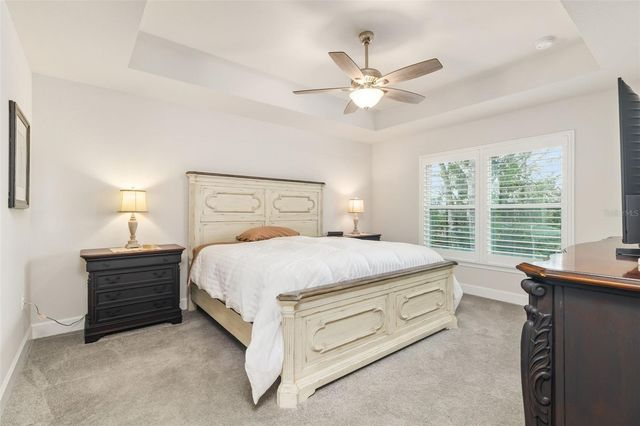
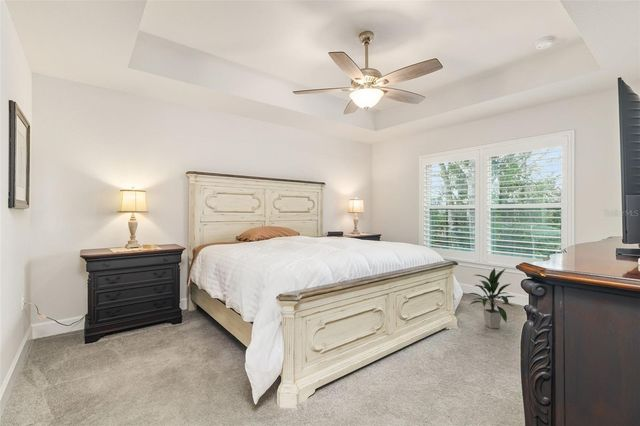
+ indoor plant (492, 297)
